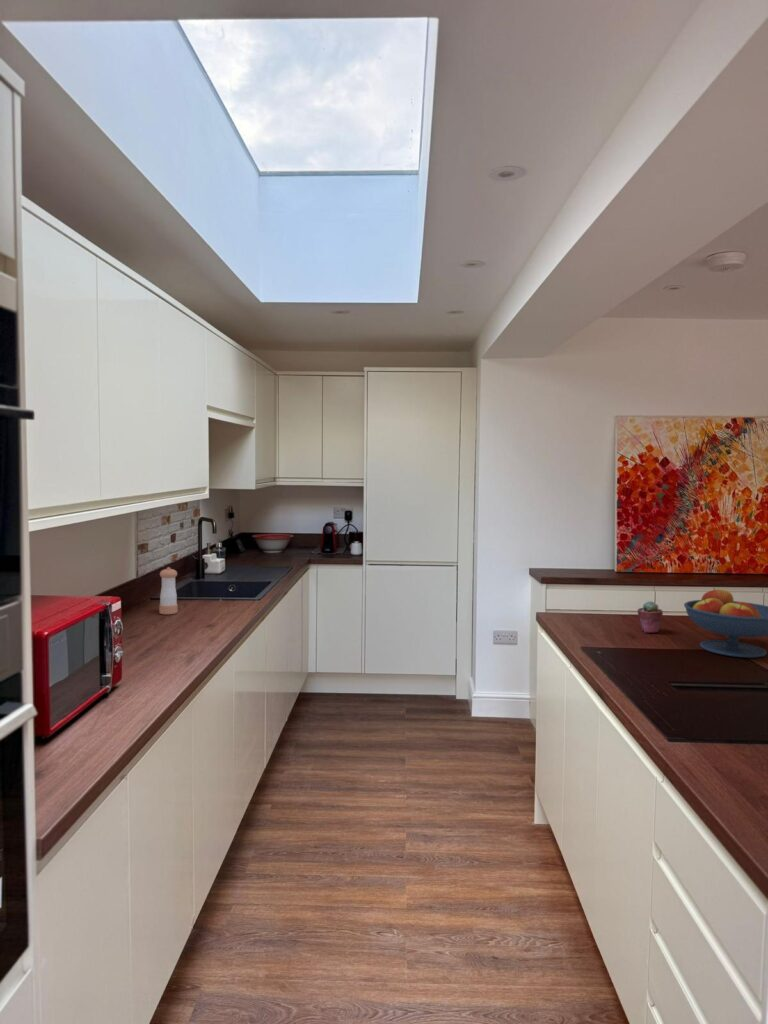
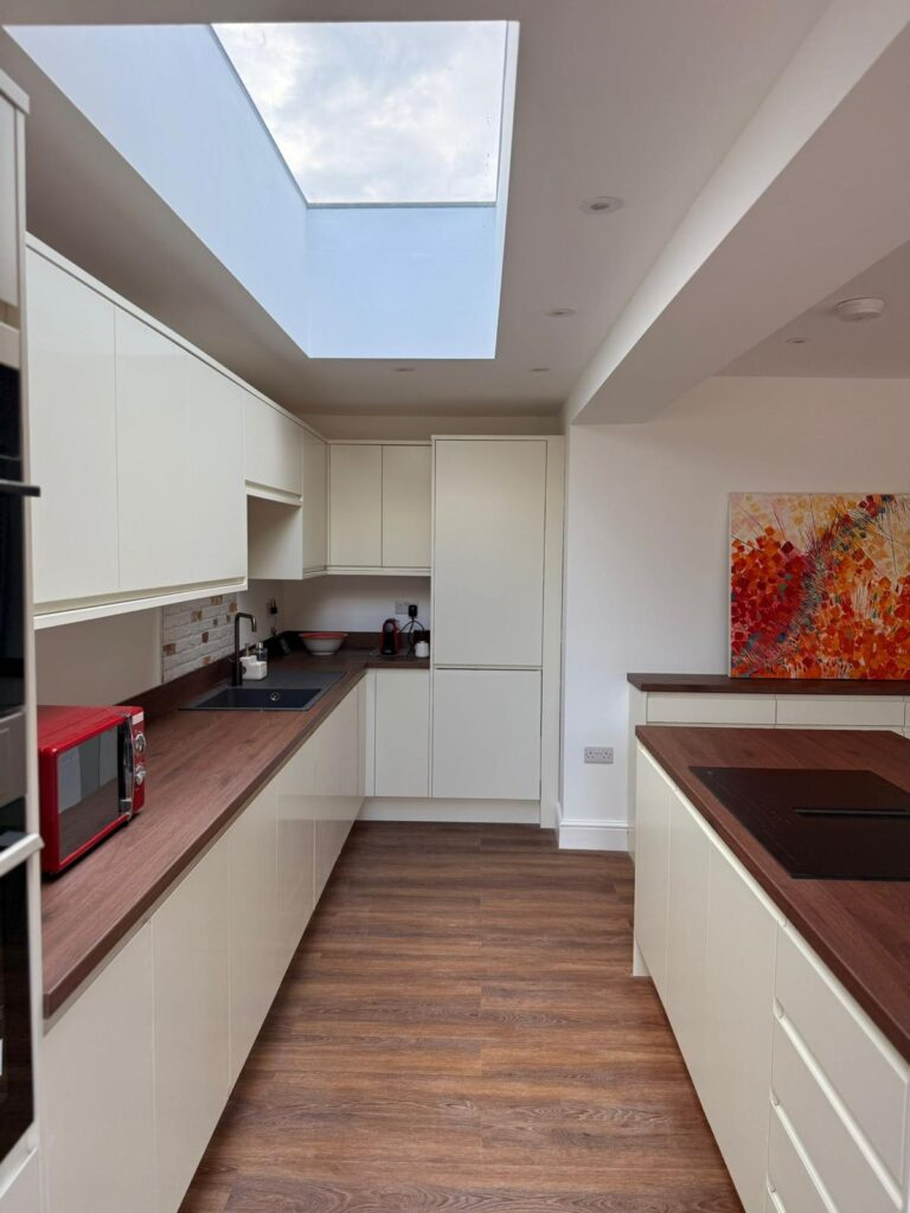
- potted succulent (650, 616)
- fruit bowl (733, 621)
- pepper shaker (168, 590)
